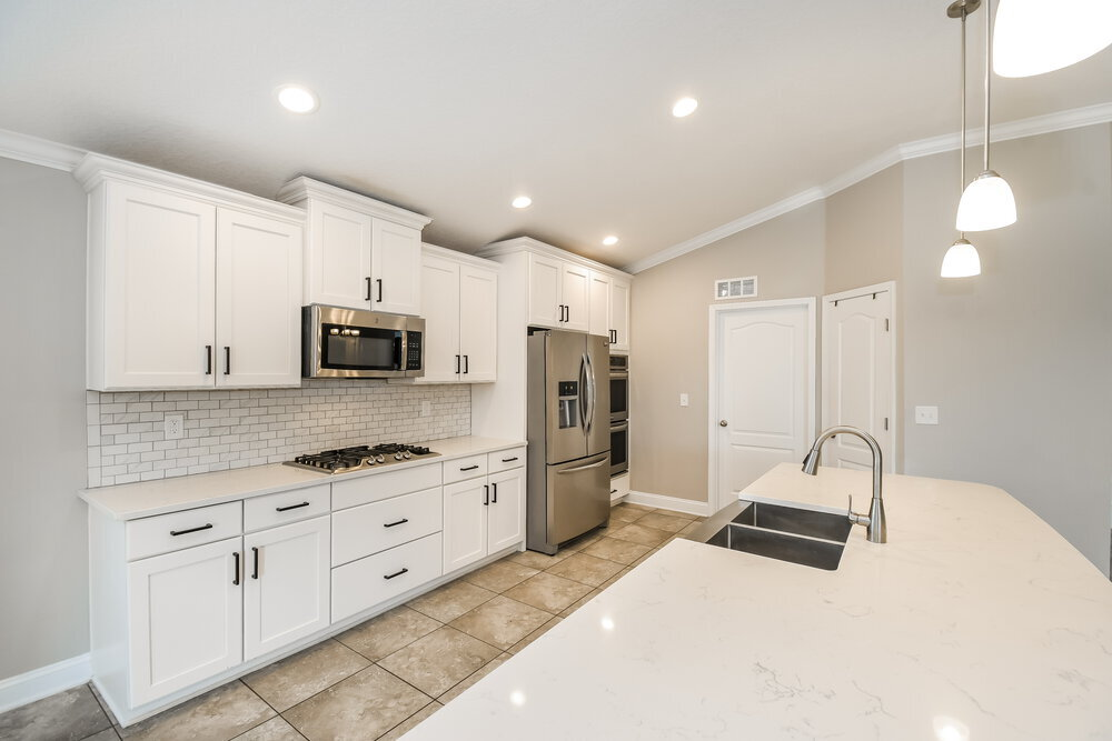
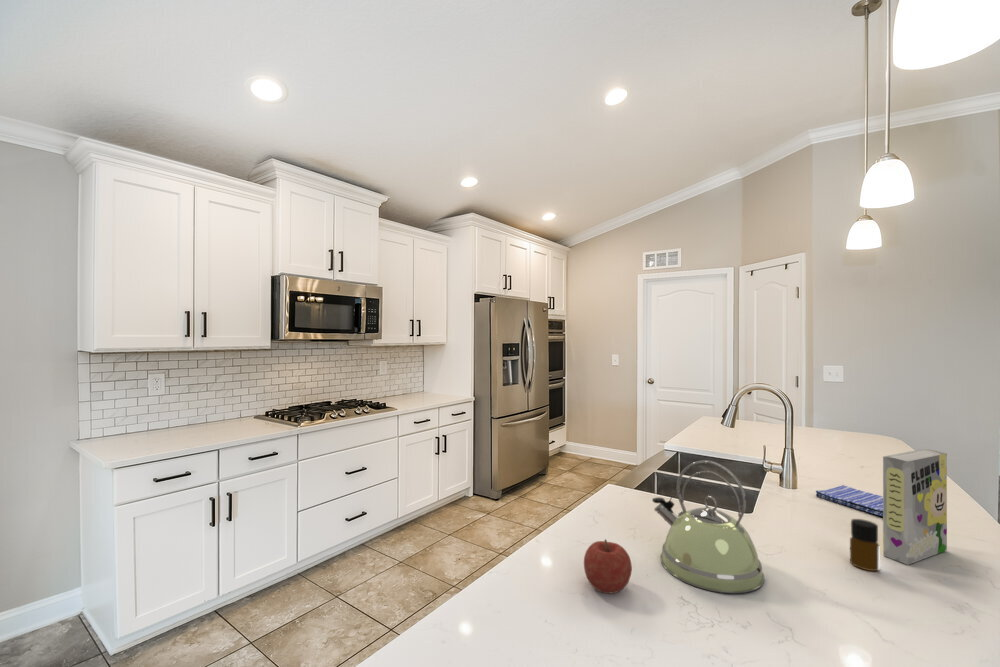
+ bottle (864, 544)
+ dish towel (868, 500)
+ kettle (703, 512)
+ fruit (606, 562)
+ cereal box (915, 503)
